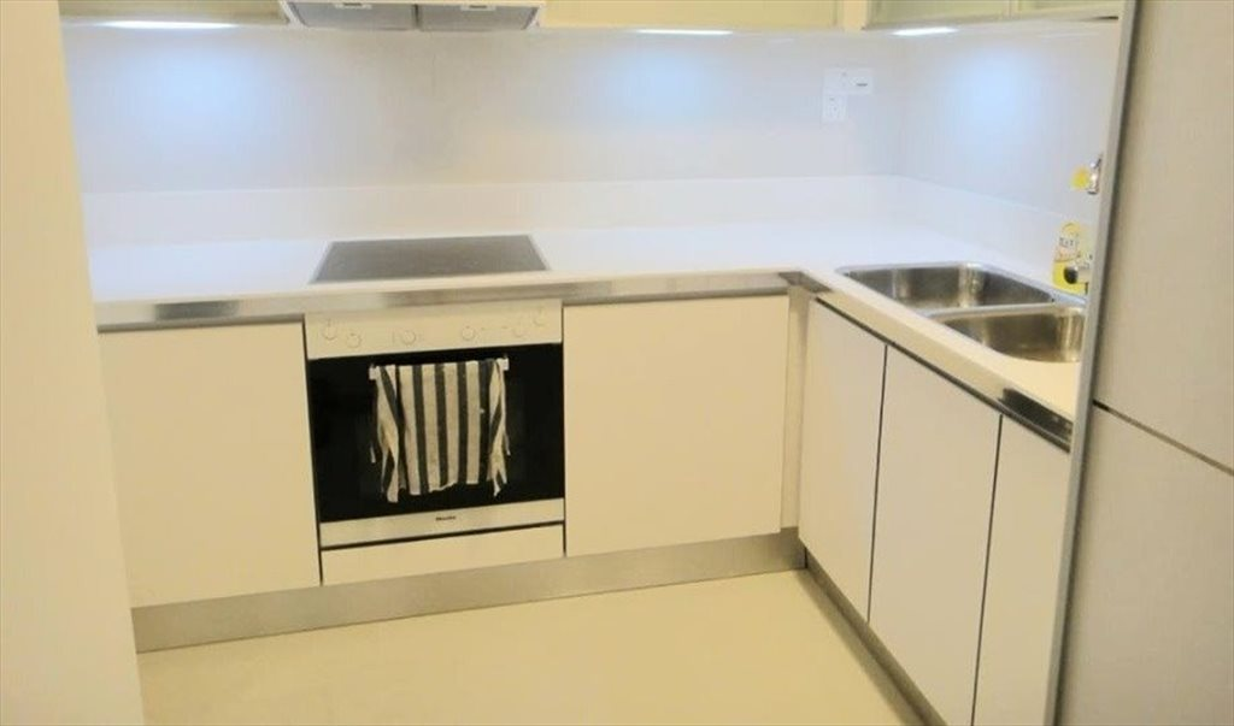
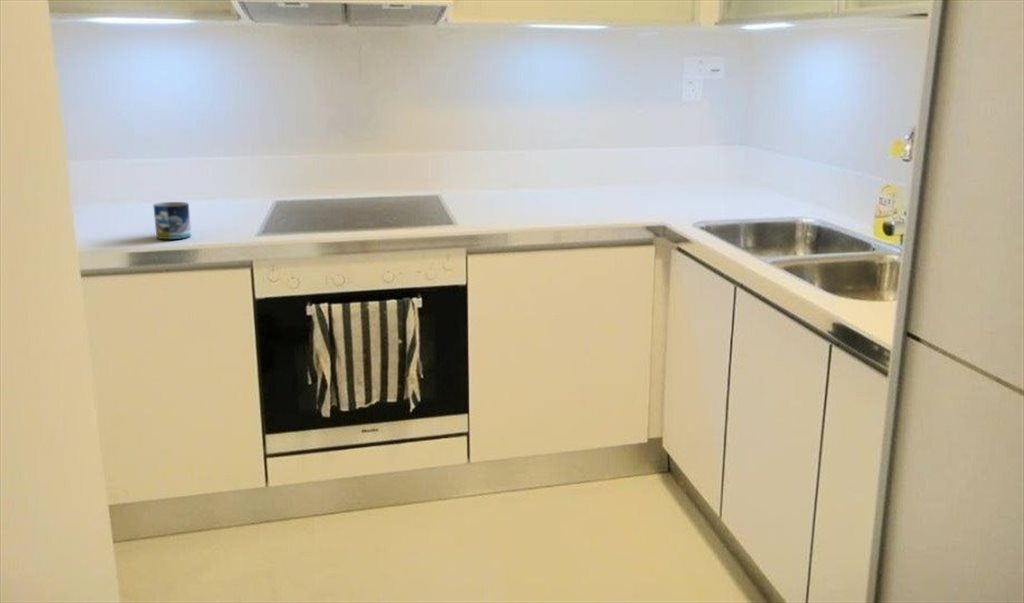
+ mug (175, 219)
